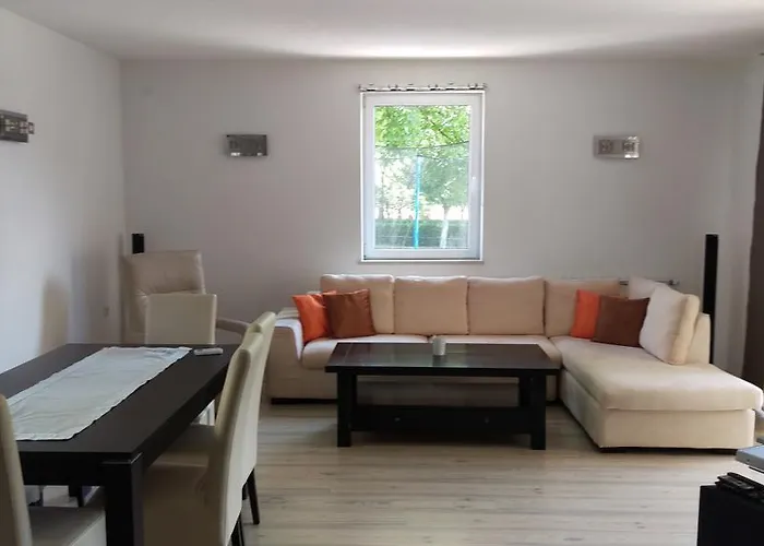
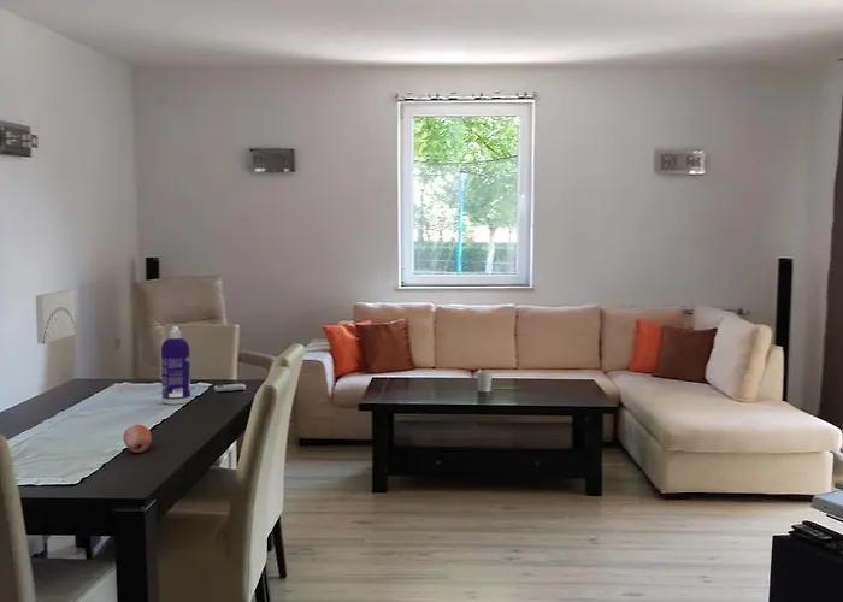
+ wall art (55, 315)
+ spray bottle (175, 364)
+ fruit (137, 438)
